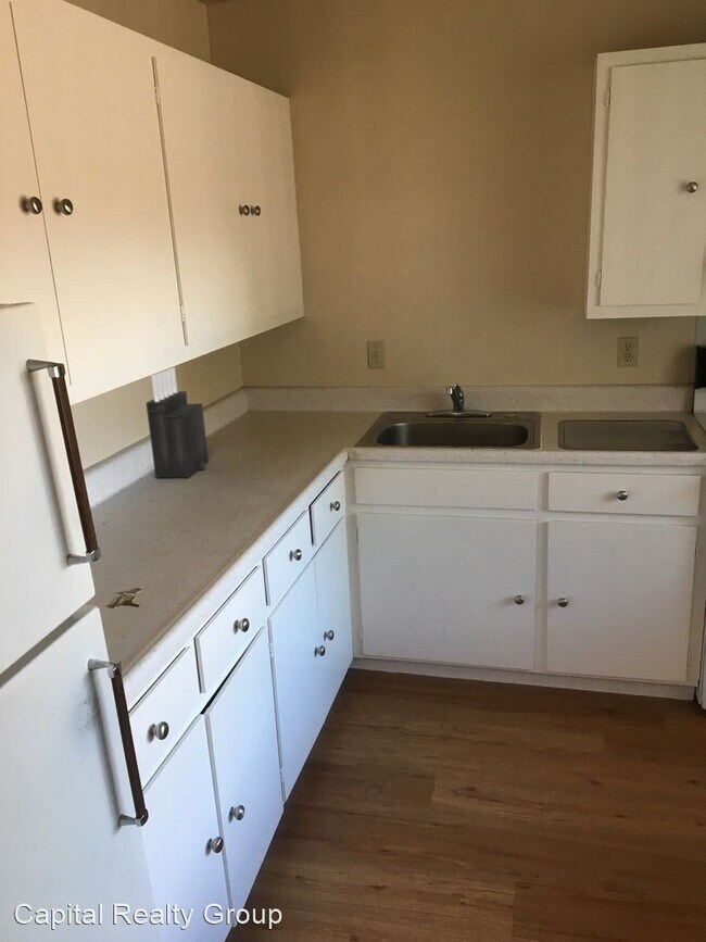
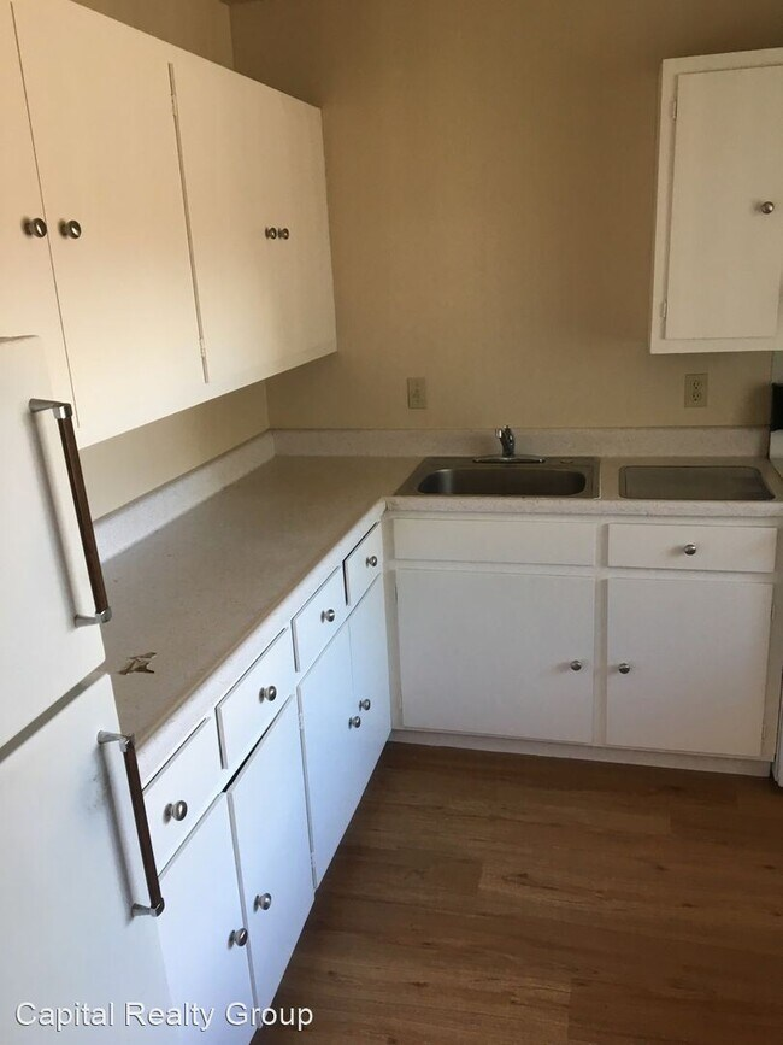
- knife block (179, 415)
